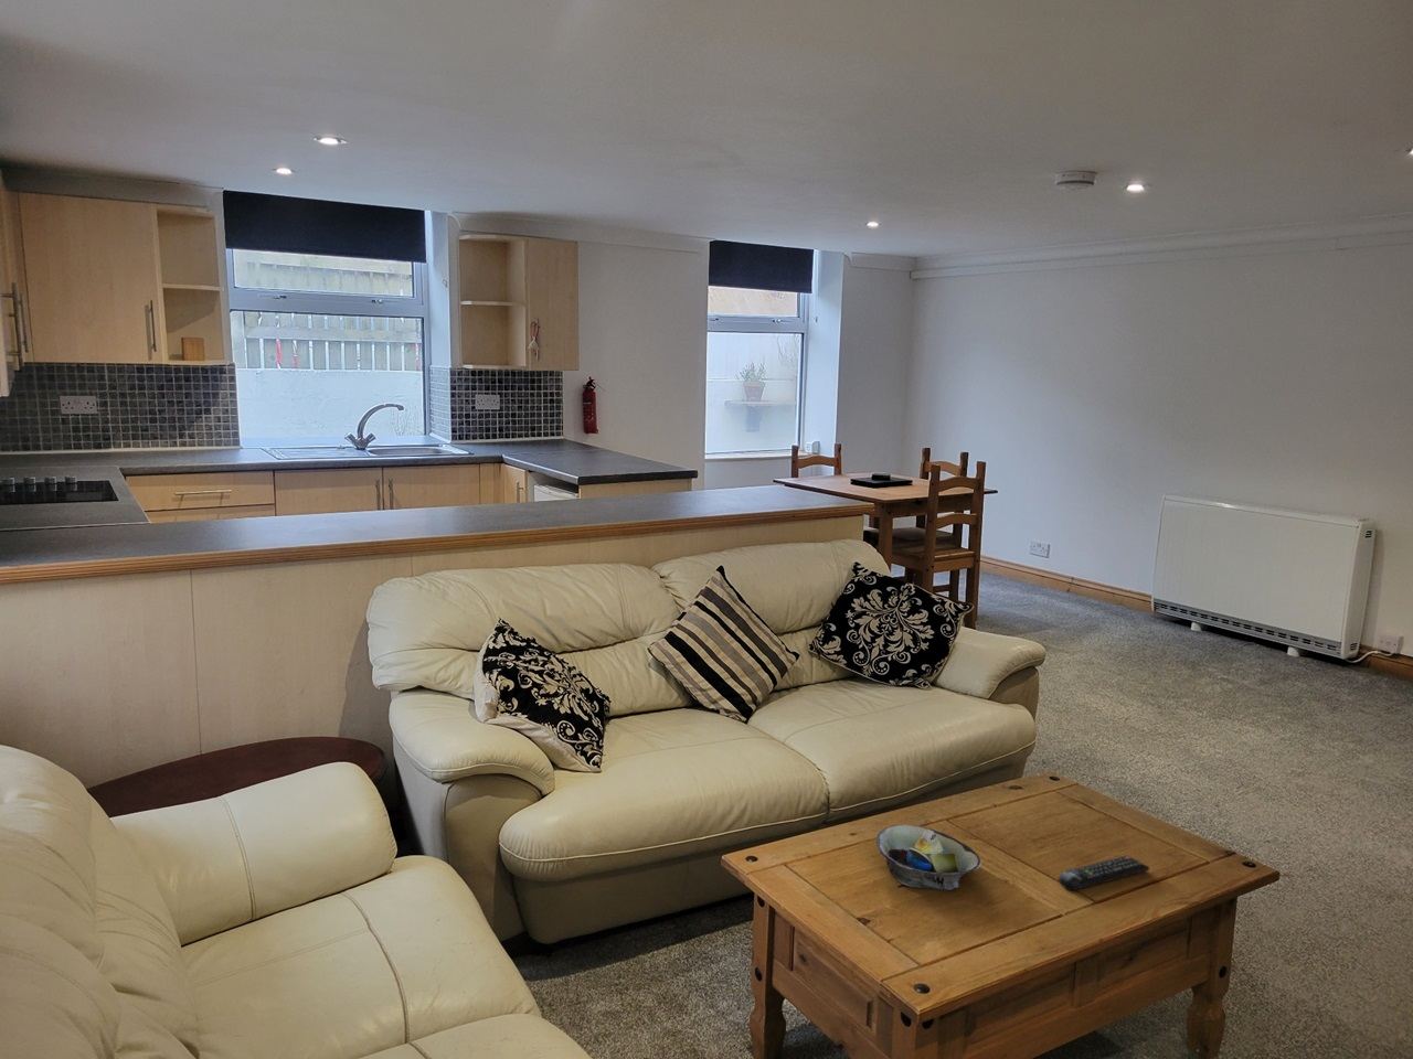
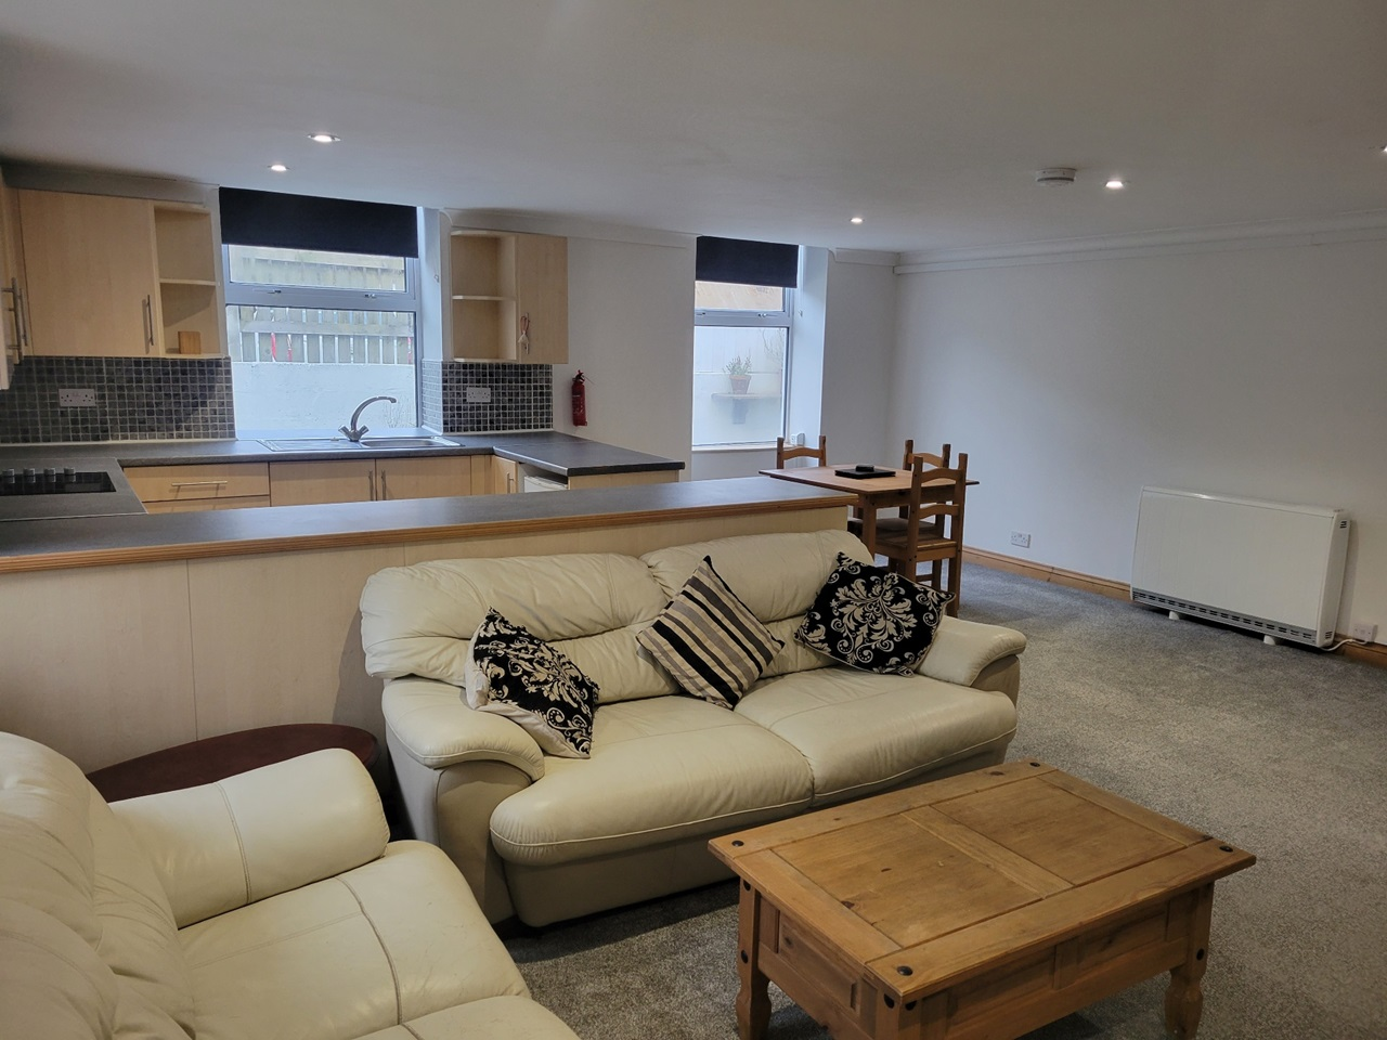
- decorative bowl (933, 854)
- remote control (1104, 872)
